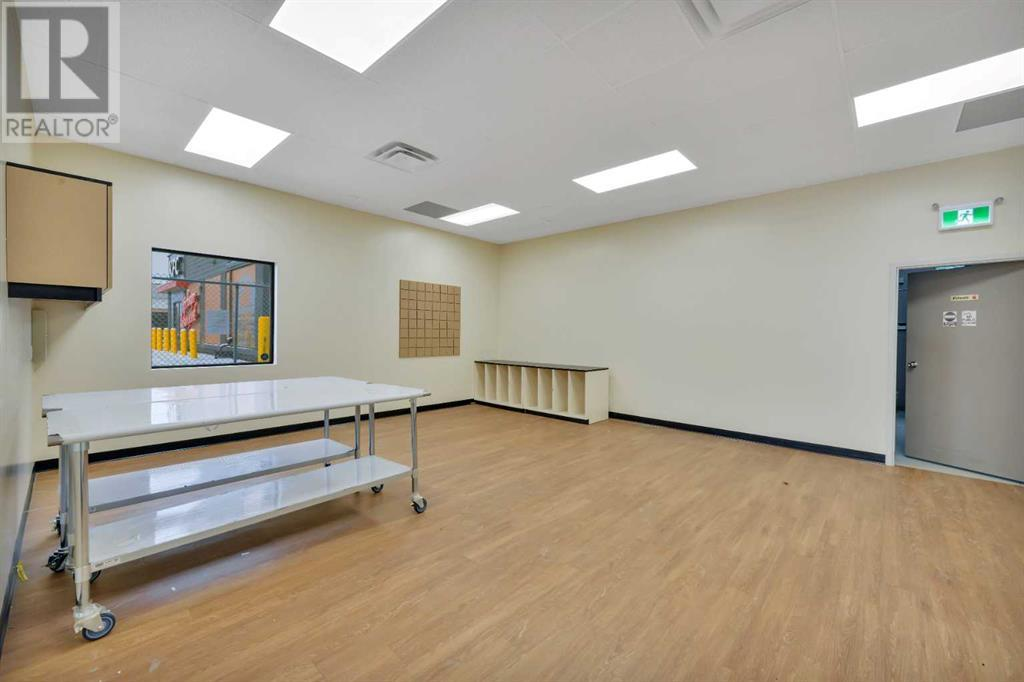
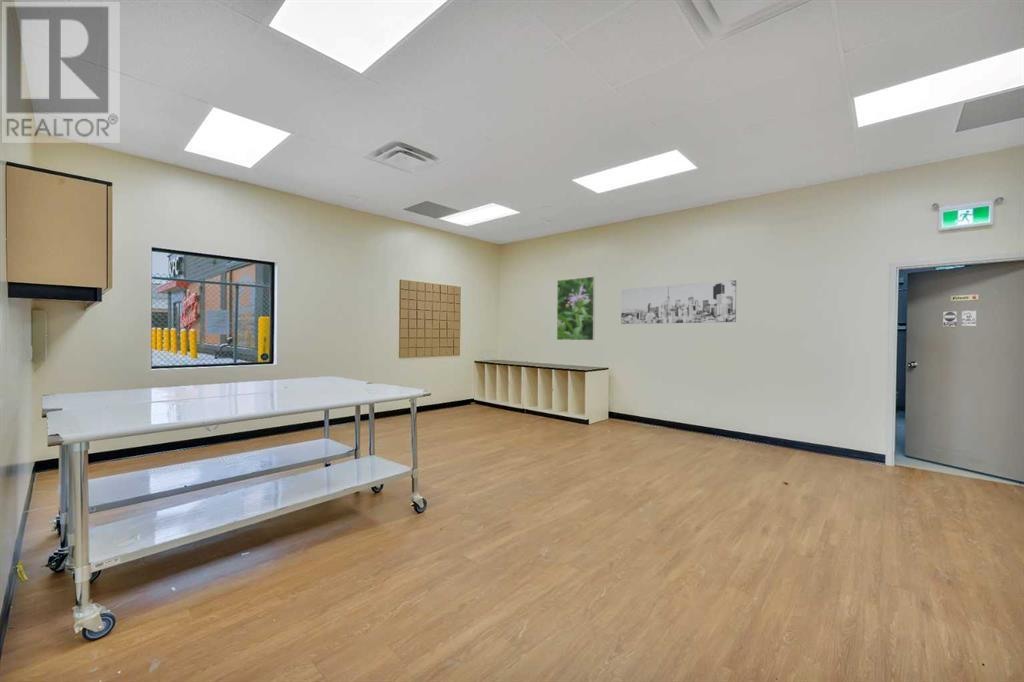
+ wall art (673, 304)
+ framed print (575, 309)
